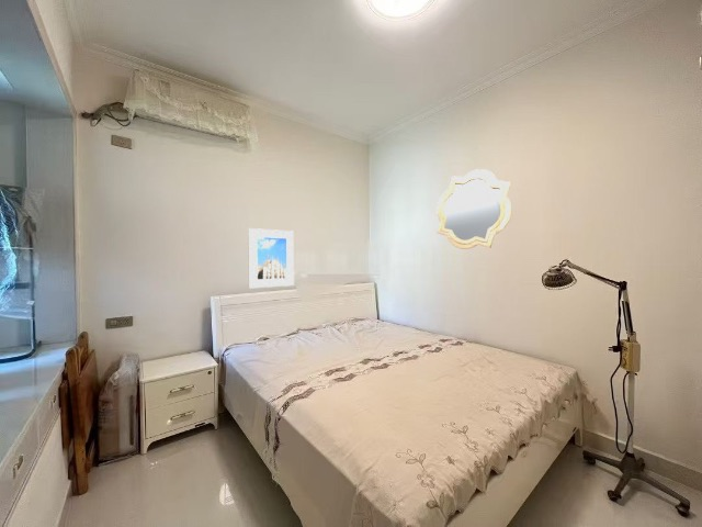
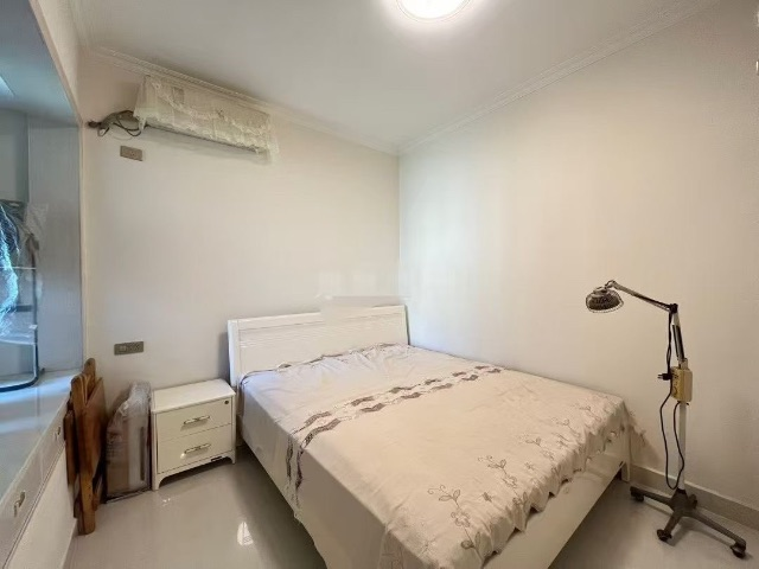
- mirror (469, 210)
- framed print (272, 258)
